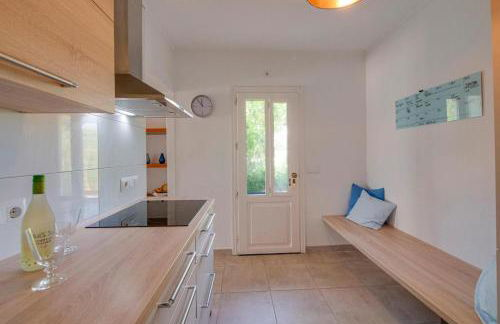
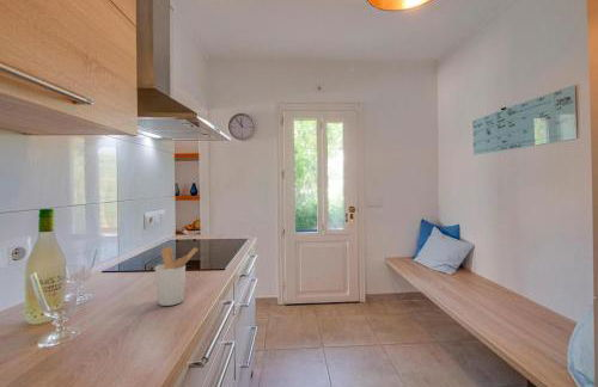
+ utensil holder (178, 274)
